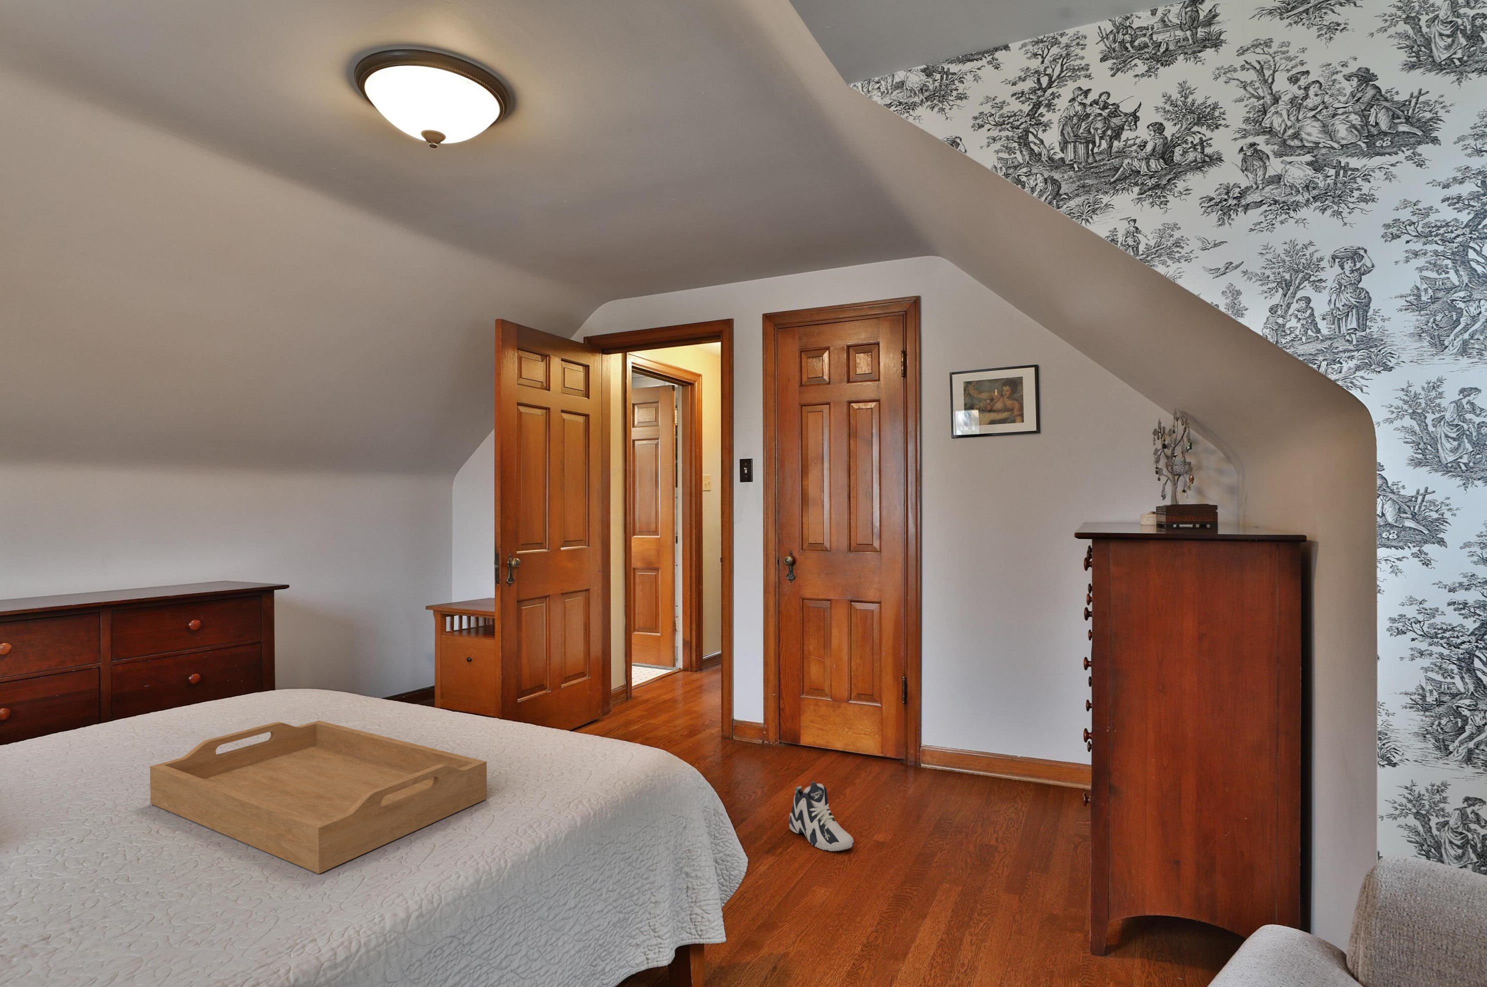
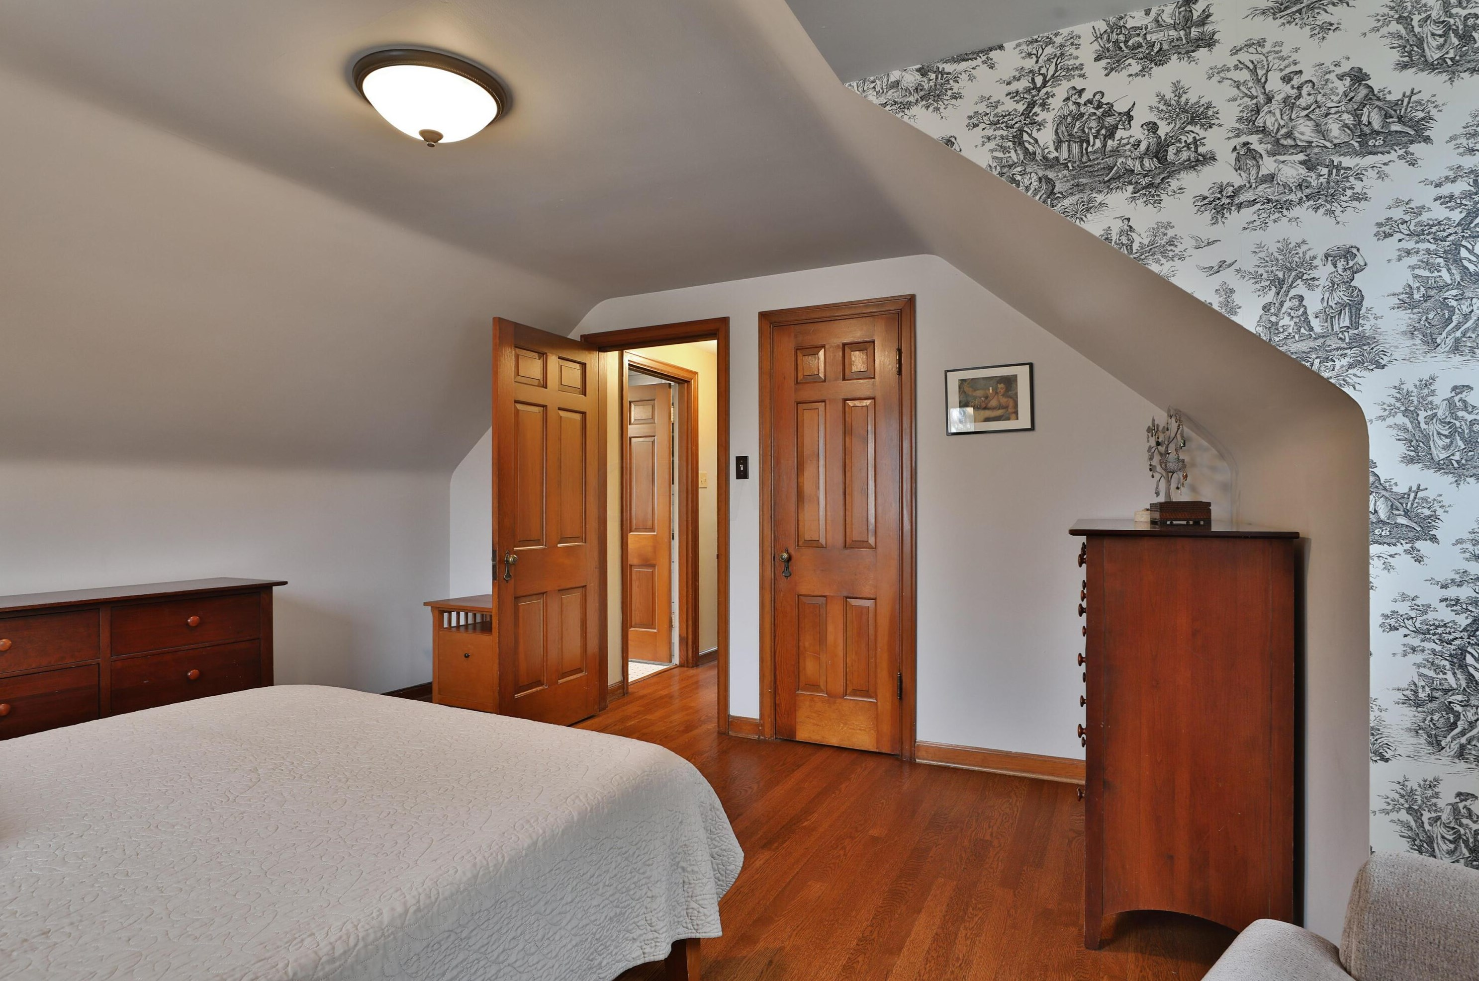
- serving tray (319, 777)
- sneaker (821, 812)
